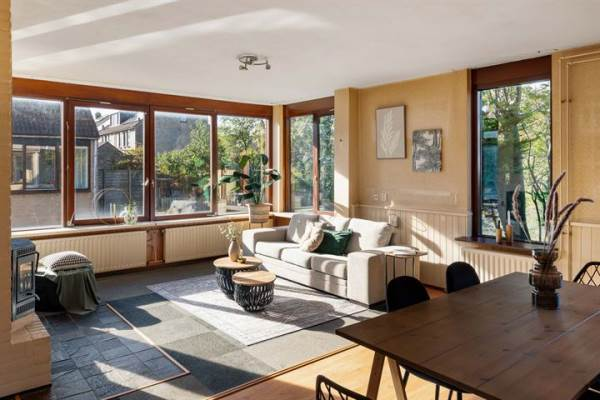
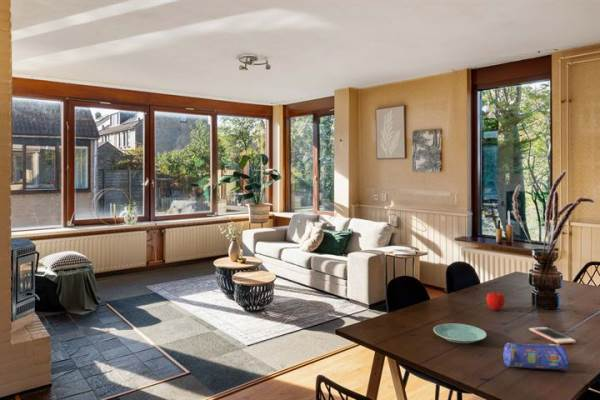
+ fruit (495, 300)
+ pencil case (535, 355)
+ plate (459, 334)
+ cell phone (551, 335)
